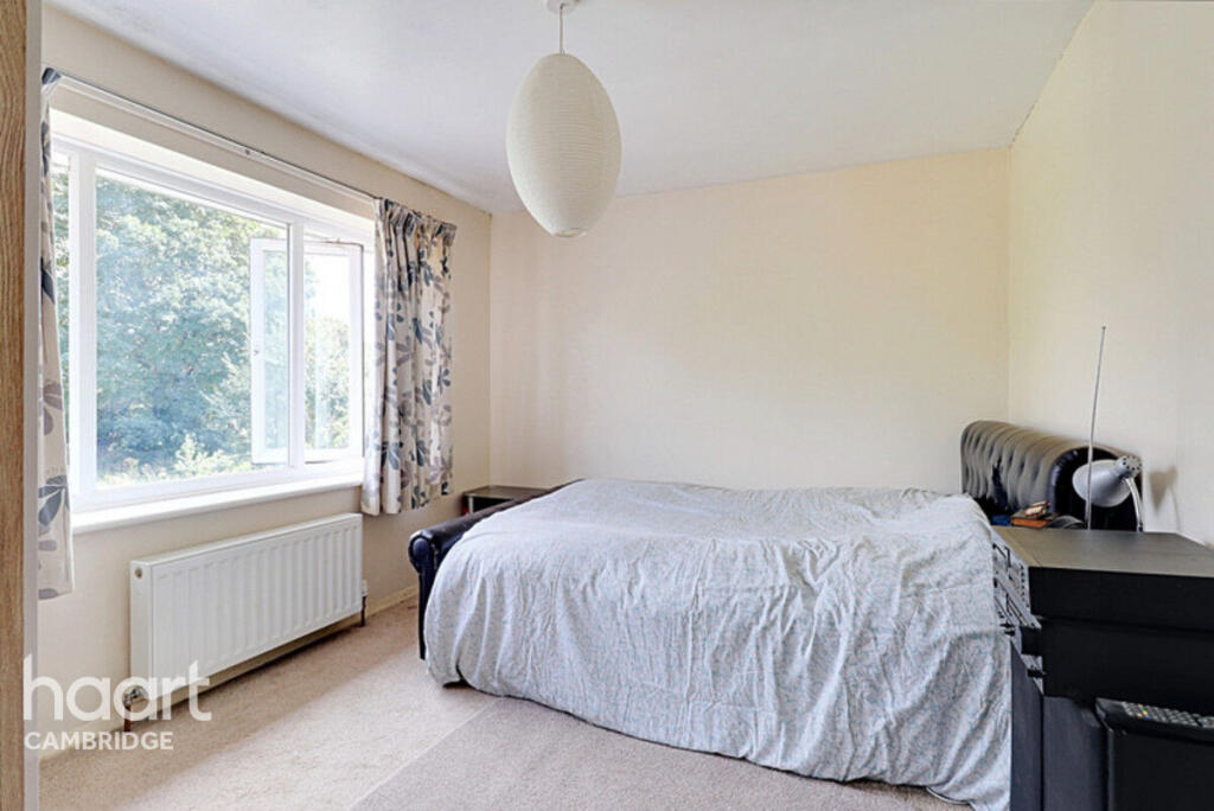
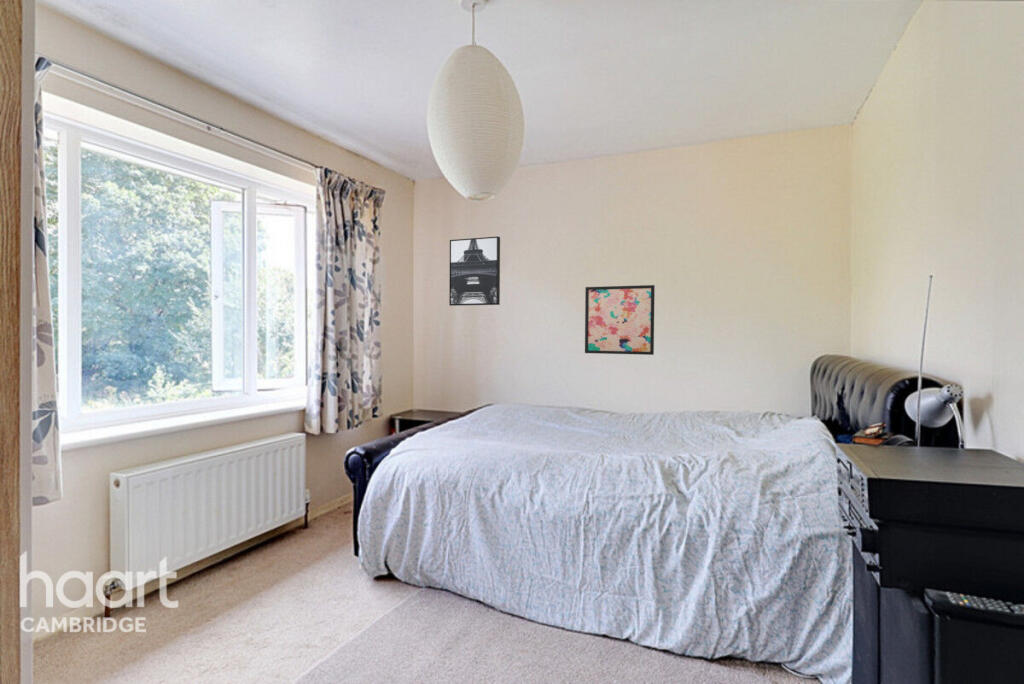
+ wall art (474, 271)
+ wall art (618, 320)
